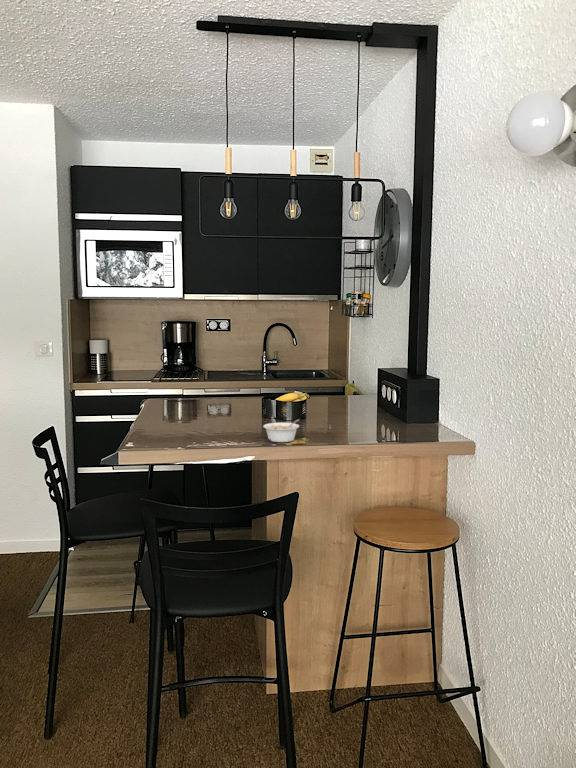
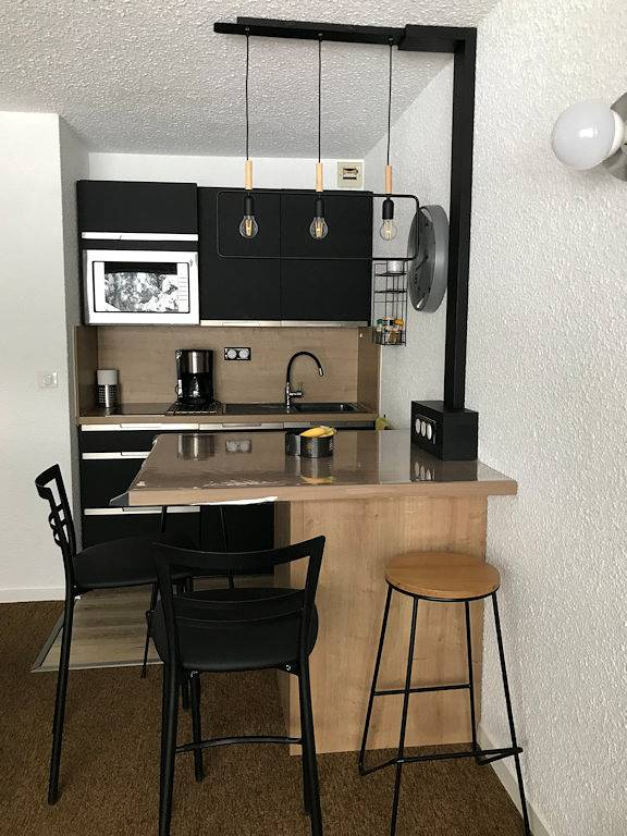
- legume (281, 431)
